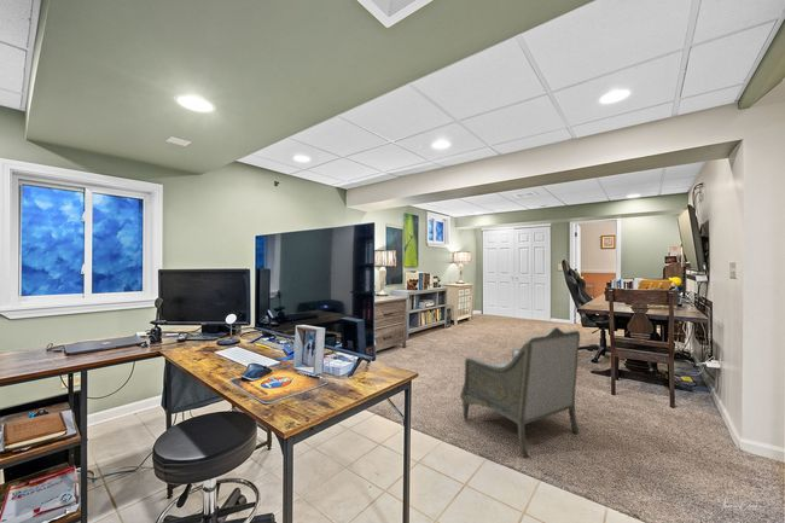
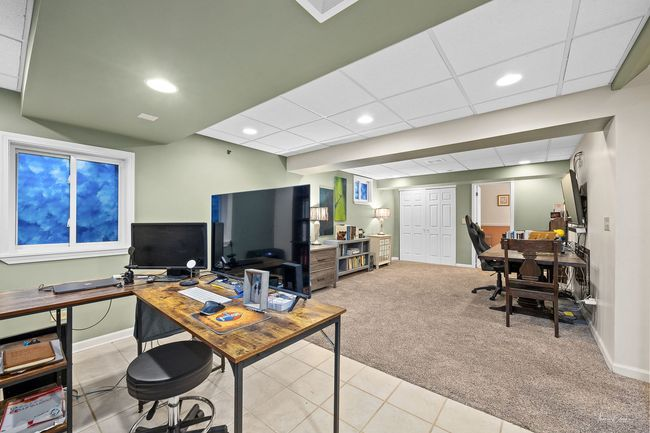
- armchair (518, 372)
